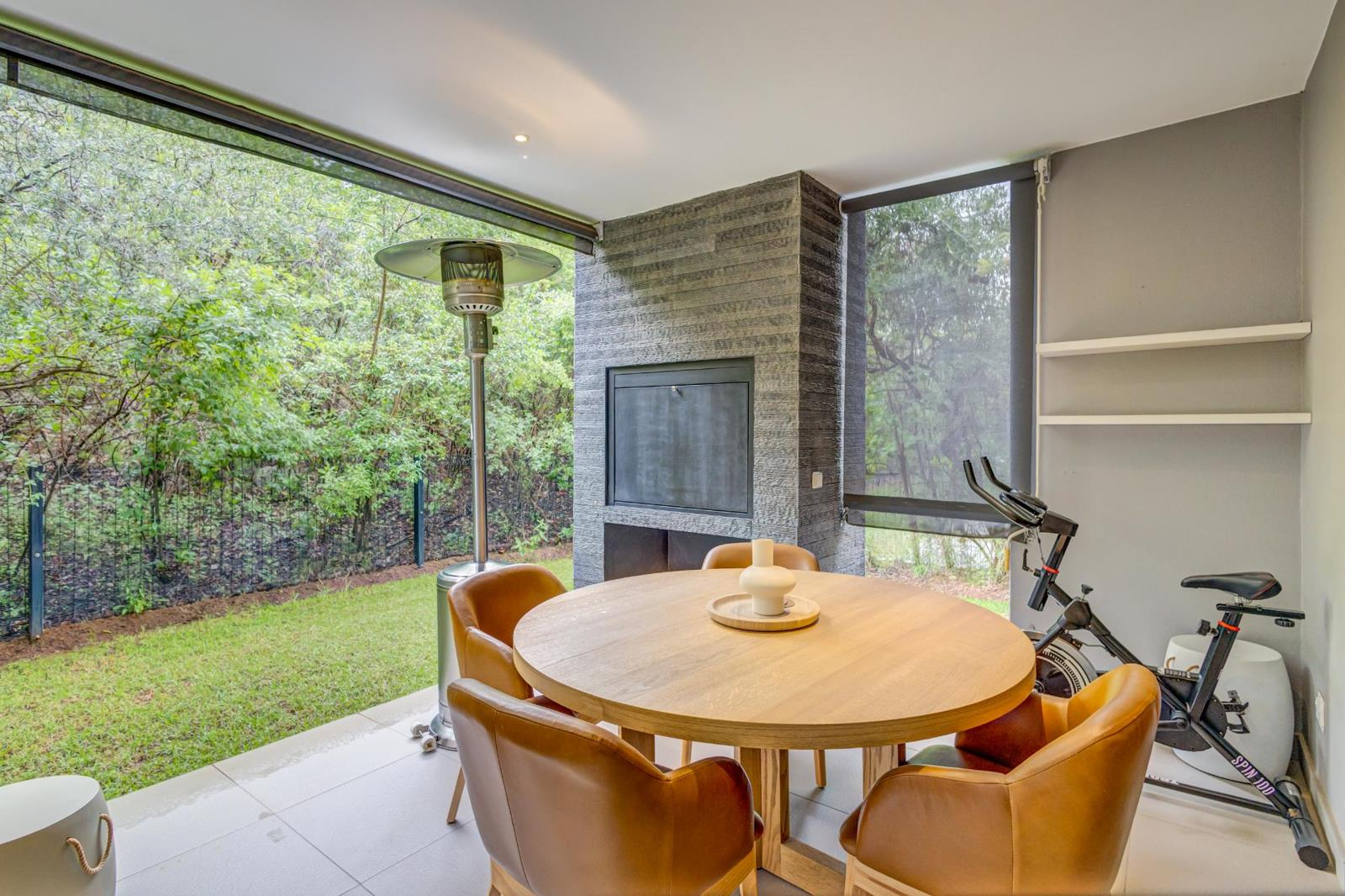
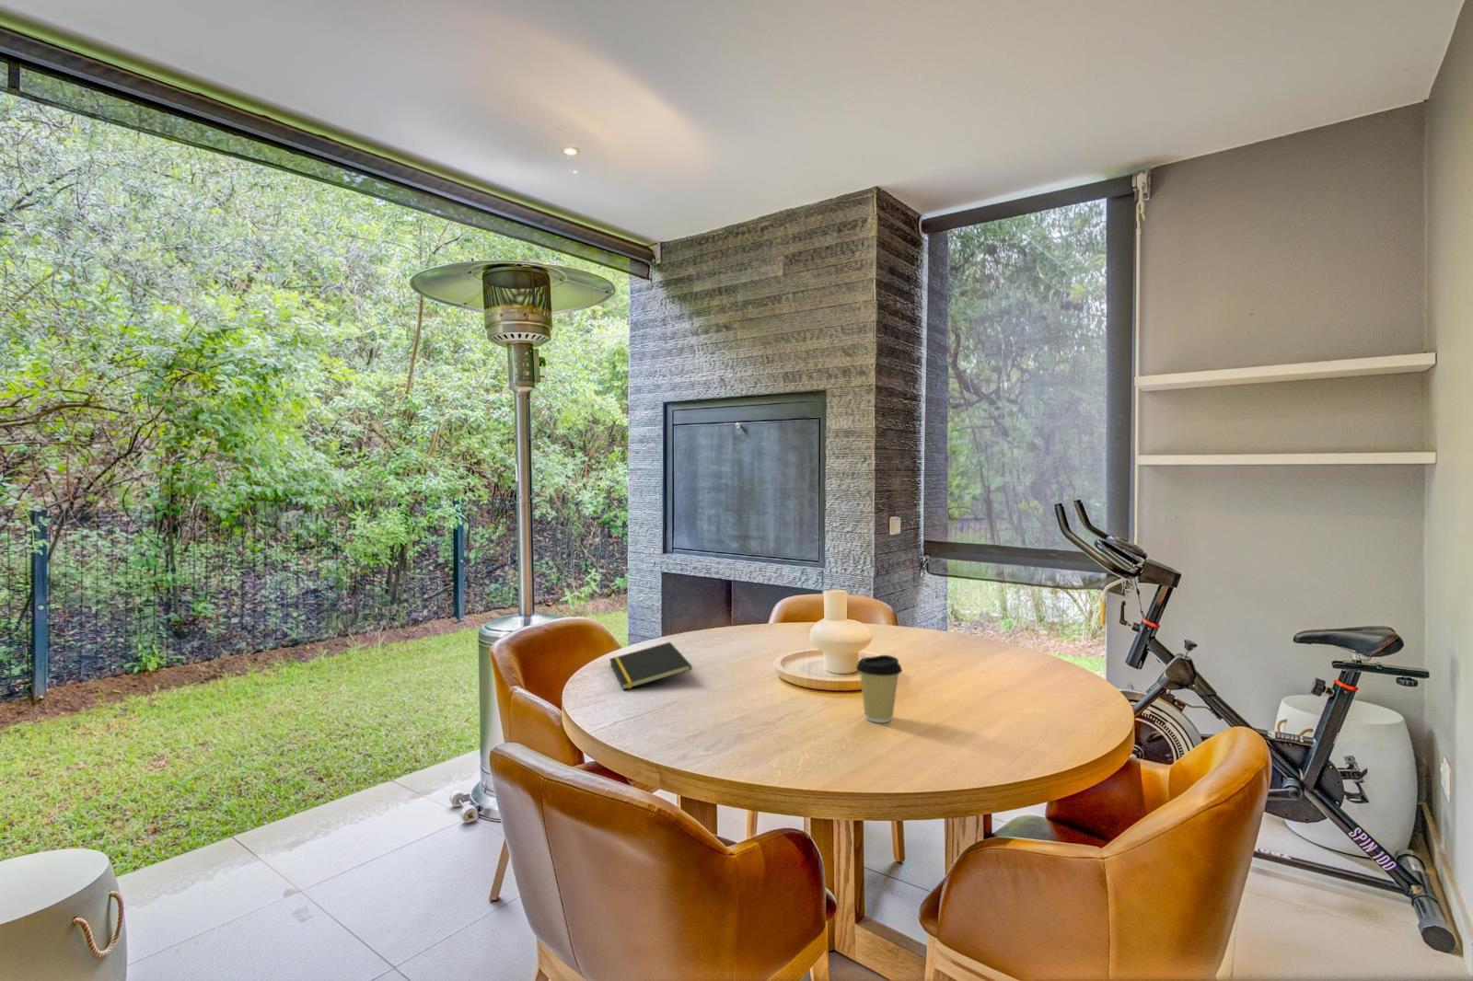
+ coffee cup (878, 689)
+ notepad (648, 663)
